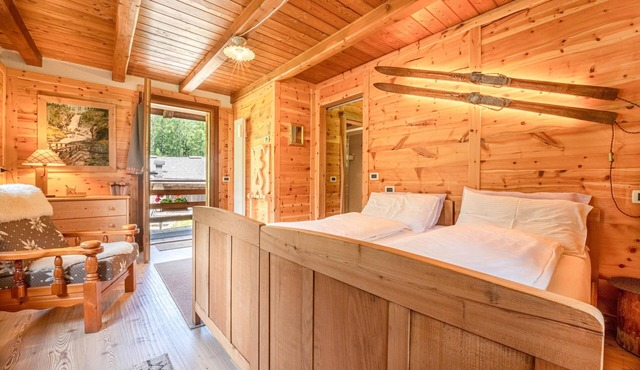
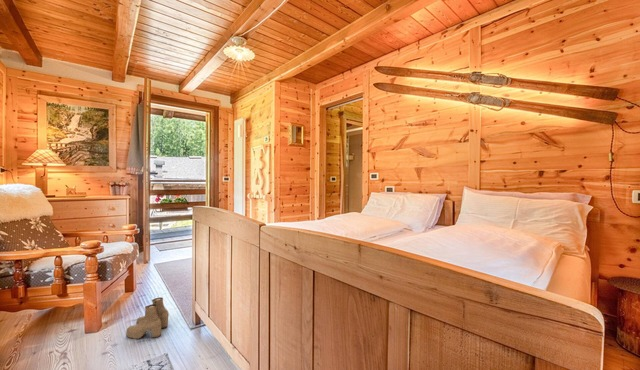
+ boots (148, 316)
